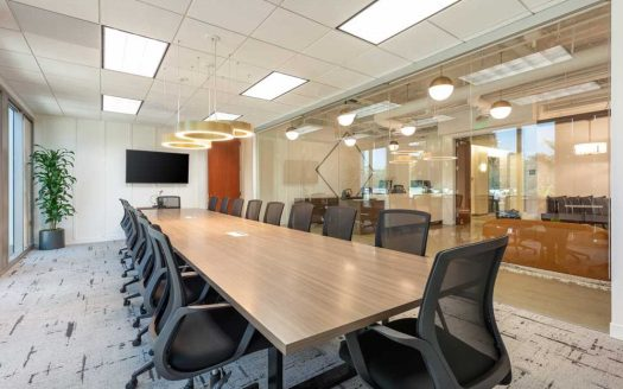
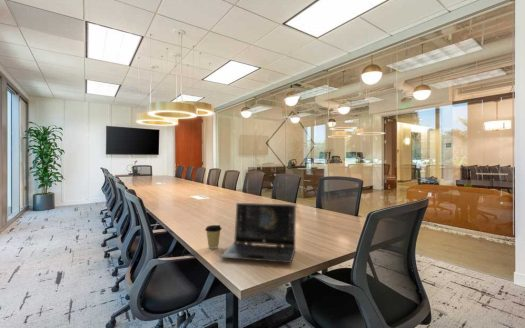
+ coffee cup (213, 236)
+ laptop (260, 230)
